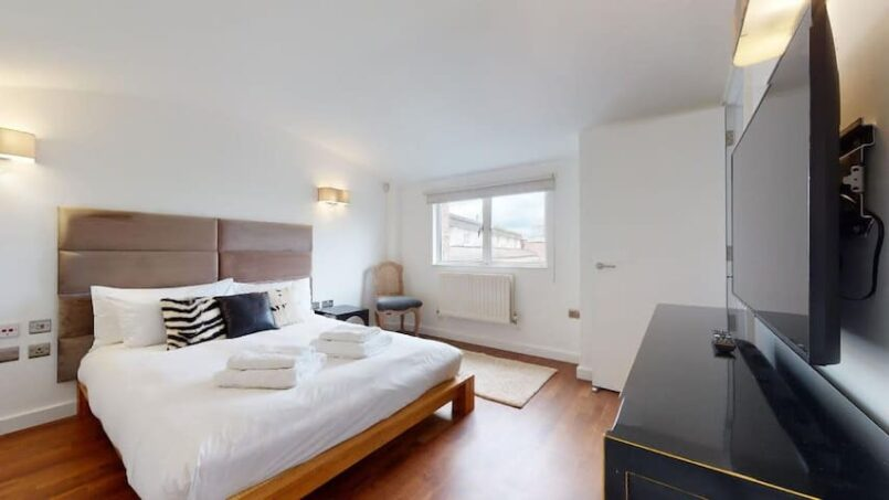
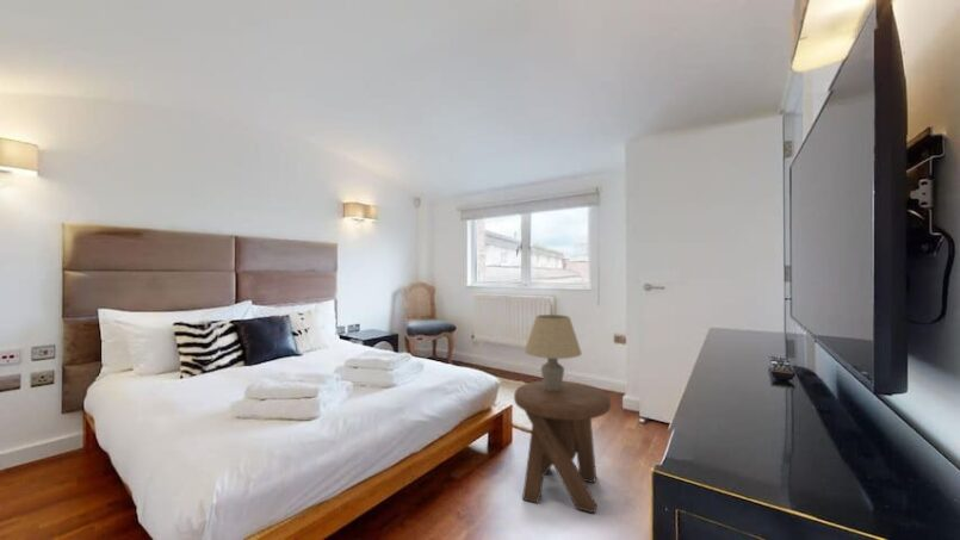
+ table lamp (552, 352)
+ music stool (560, 440)
